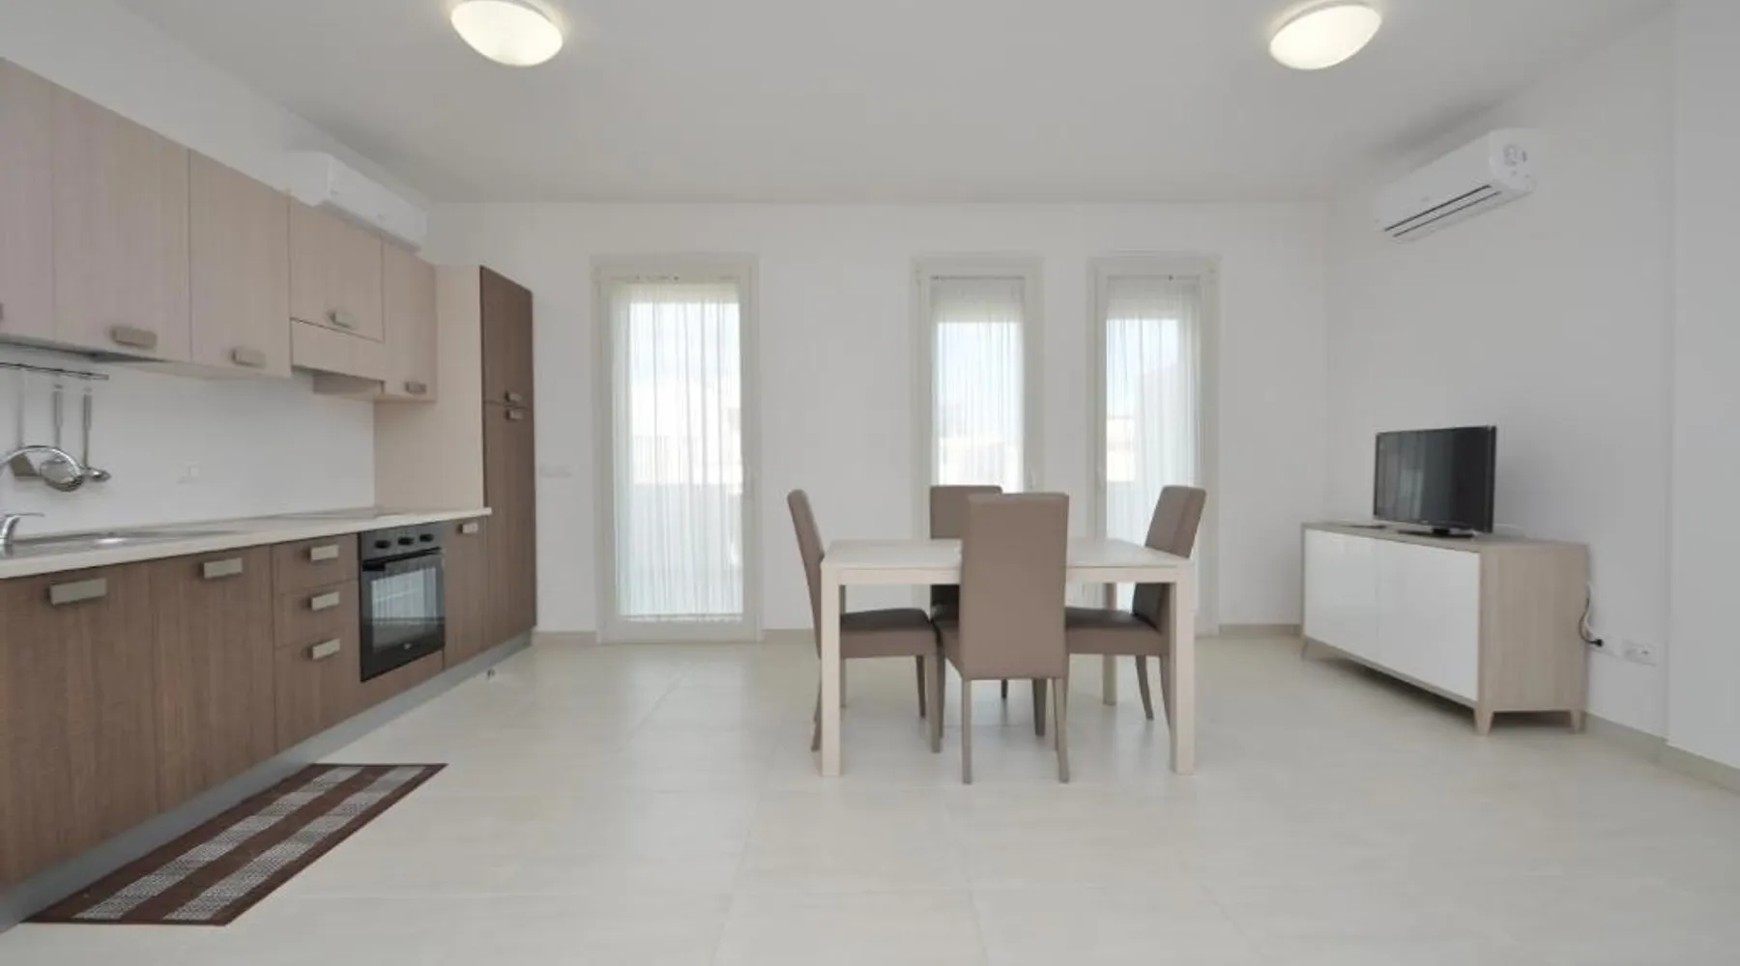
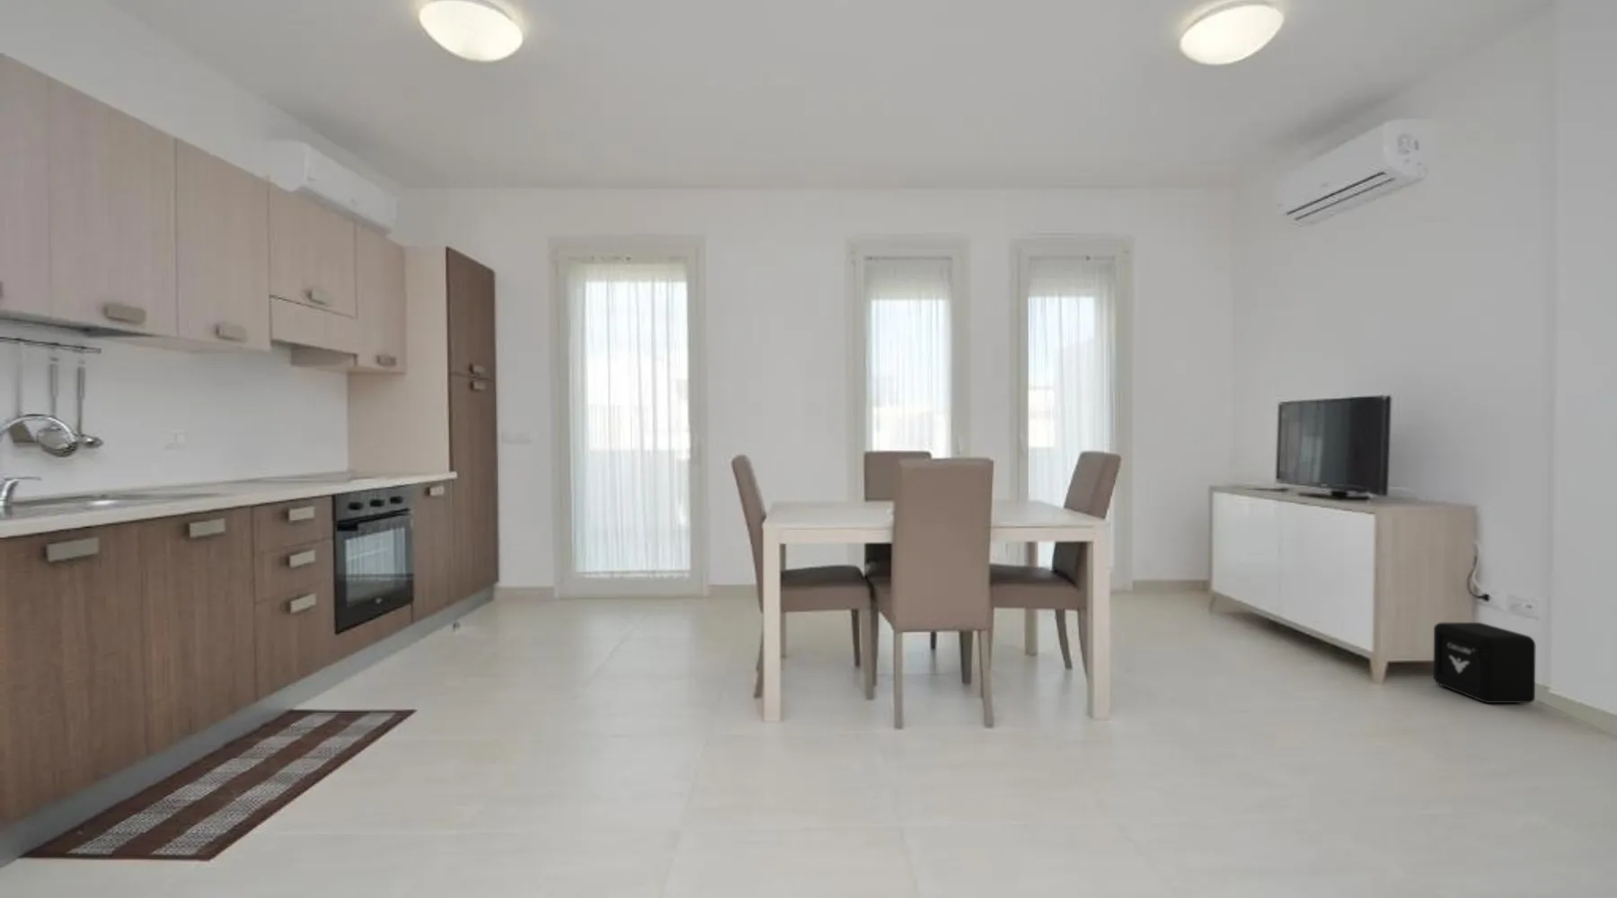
+ air purifier (1480, 661)
